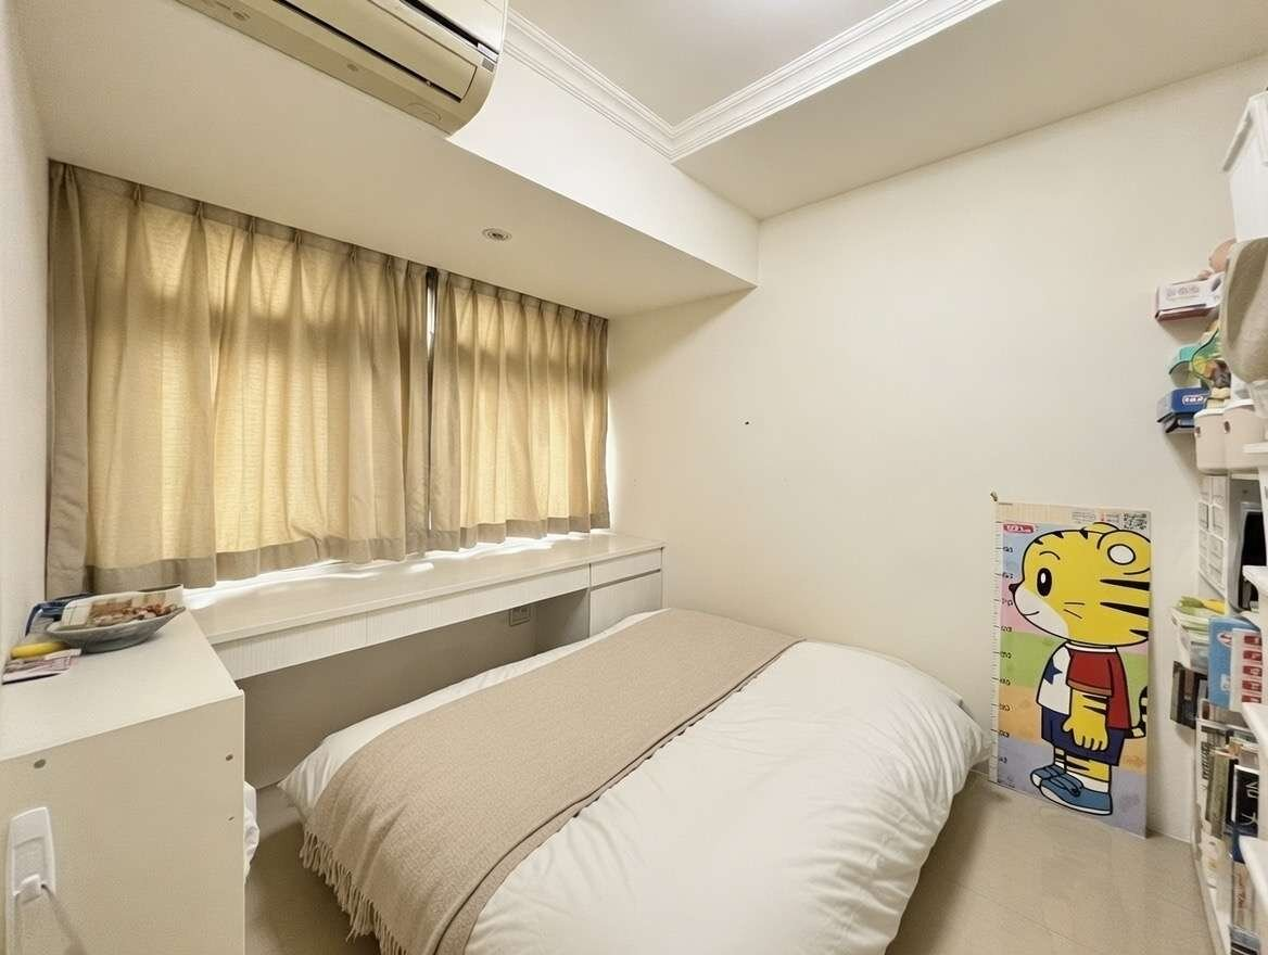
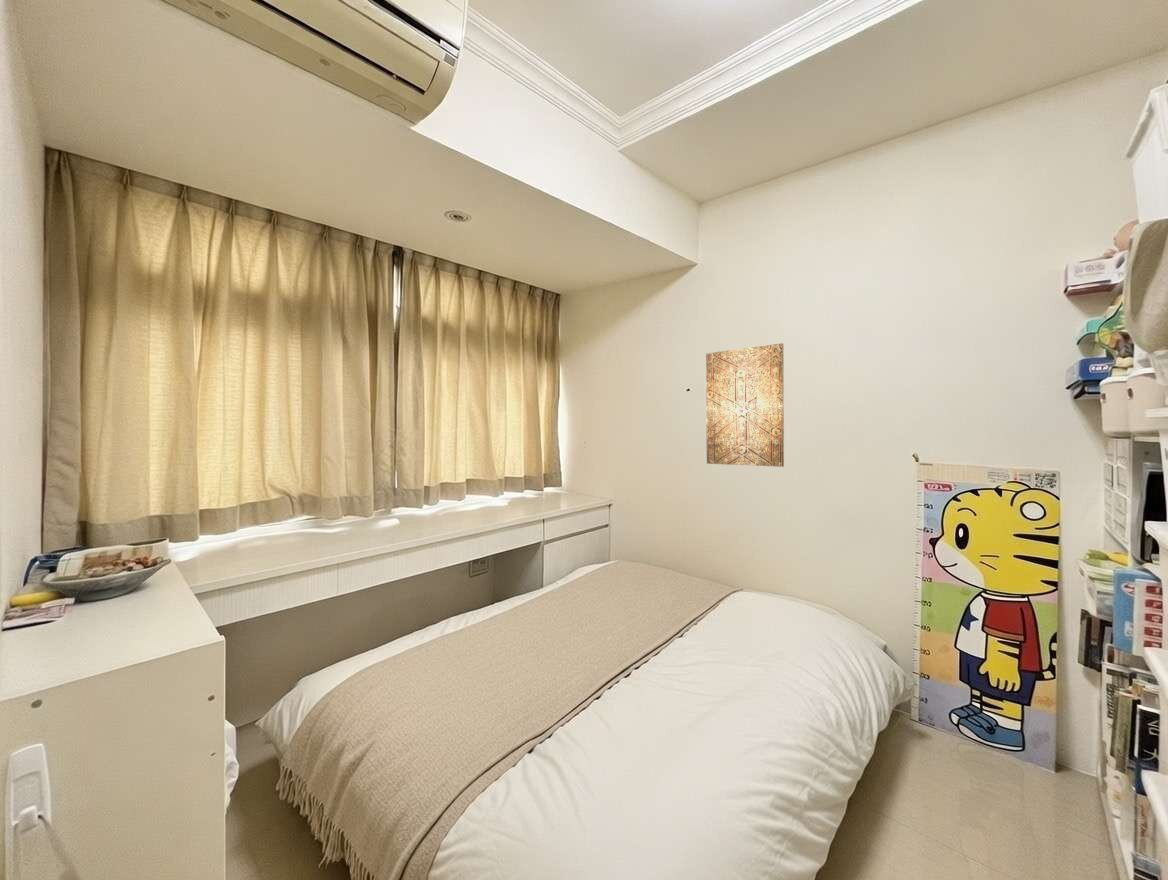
+ wall art (743, 407)
